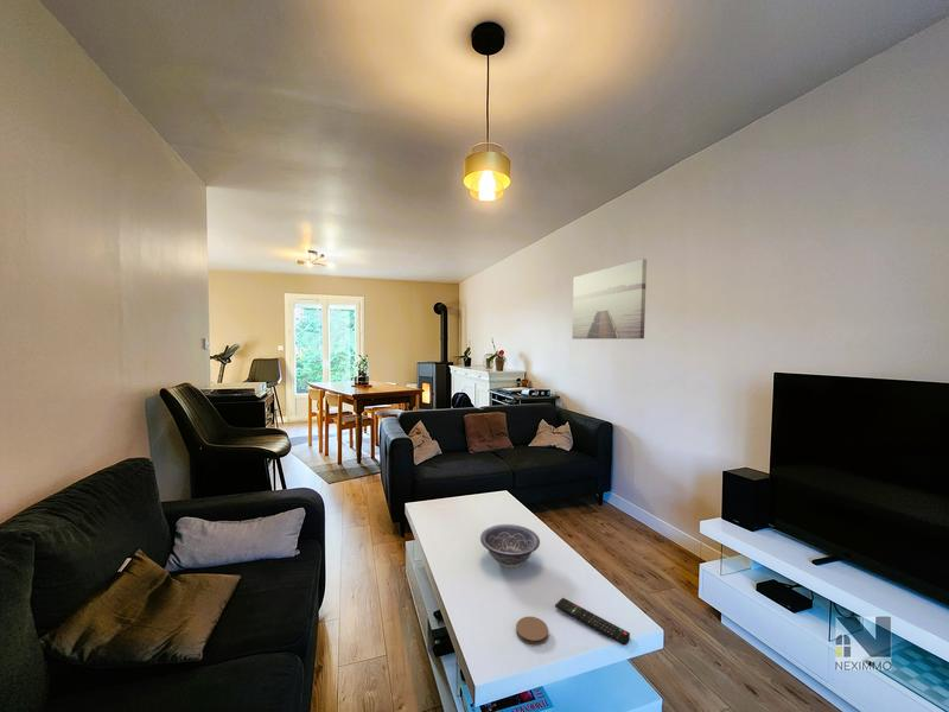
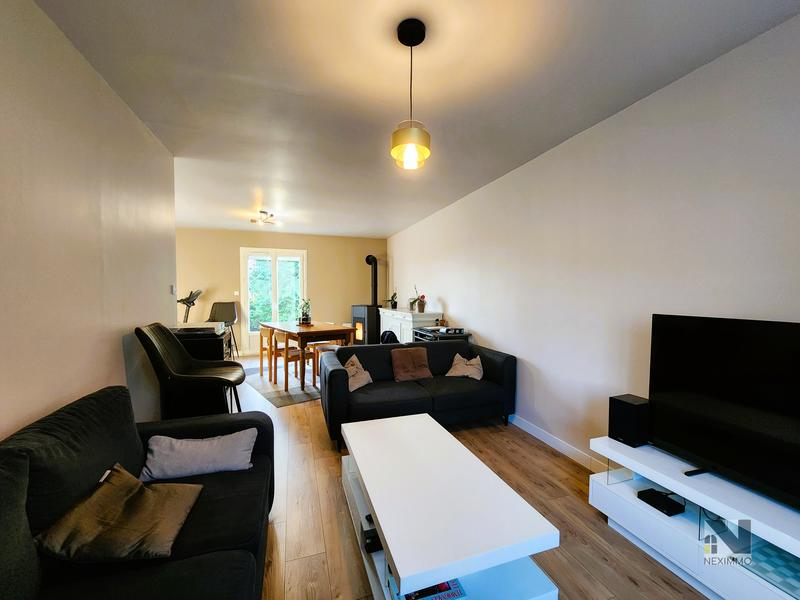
- remote control (591, 621)
- coaster (531, 629)
- decorative bowl (509, 548)
- wall art (604, 304)
